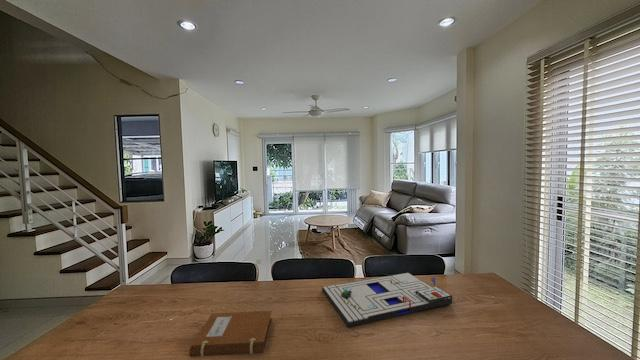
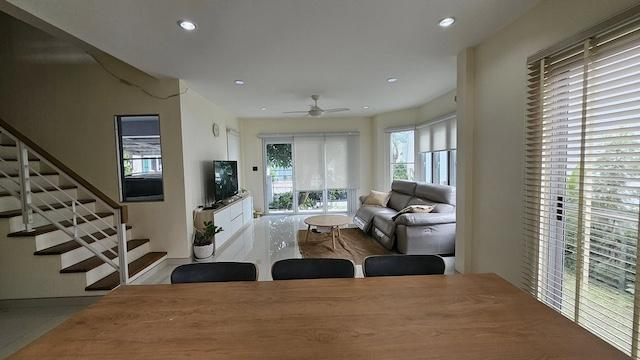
- notebook (233, 332)
- board game (383, 286)
